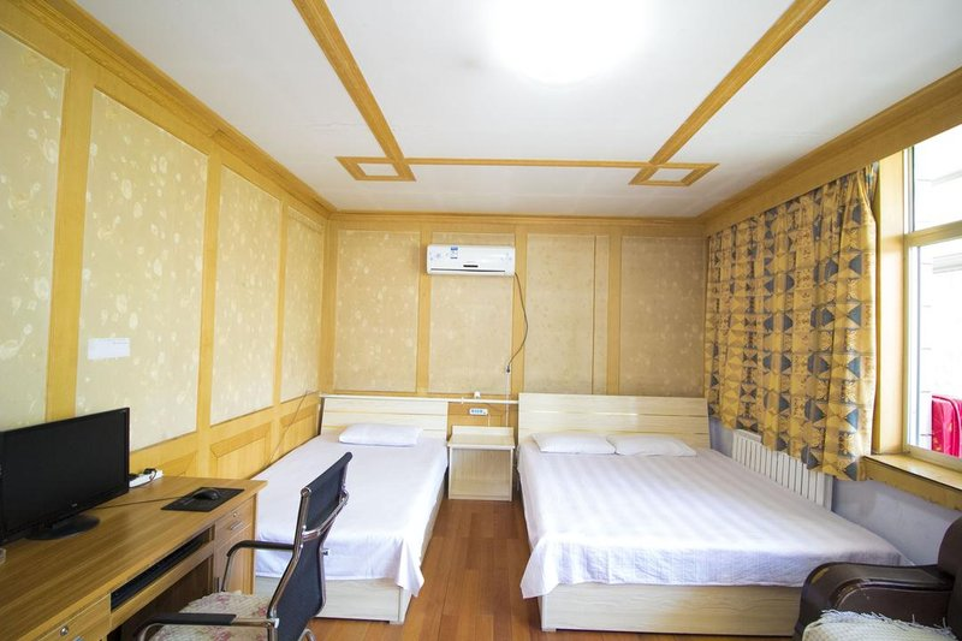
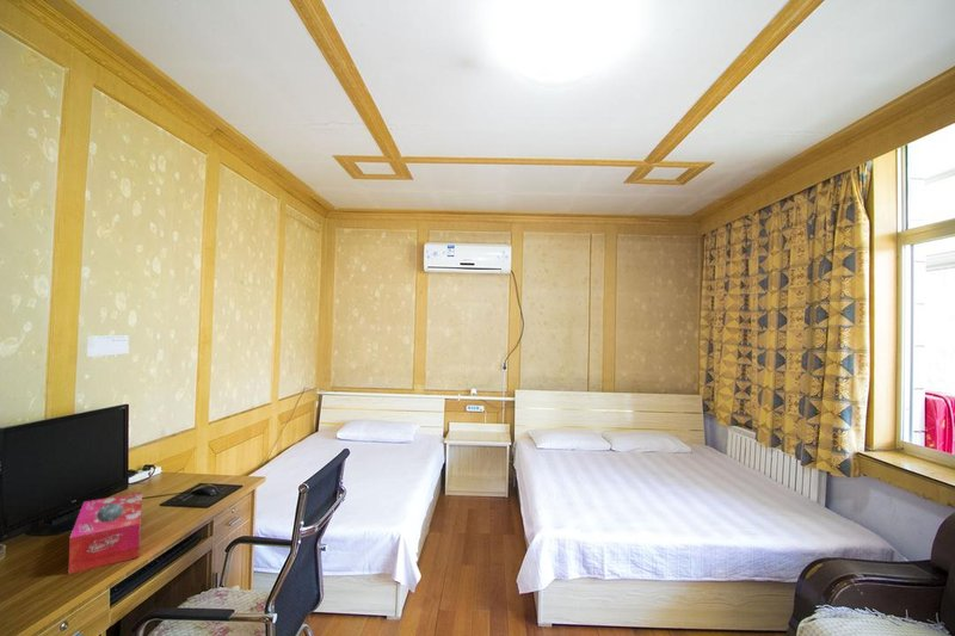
+ tissue box (110, 527)
